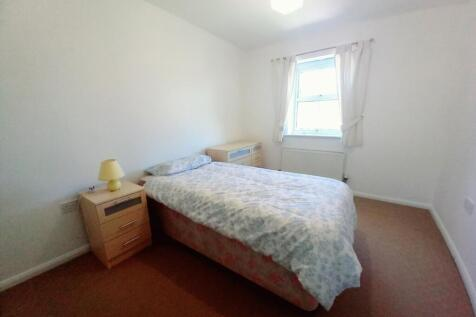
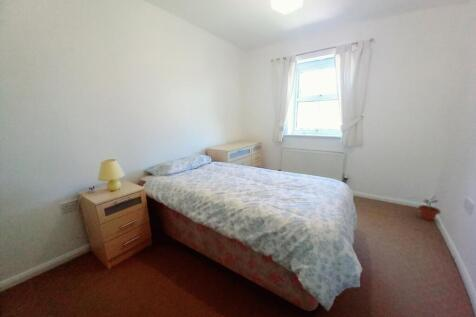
+ potted plant (429, 207)
